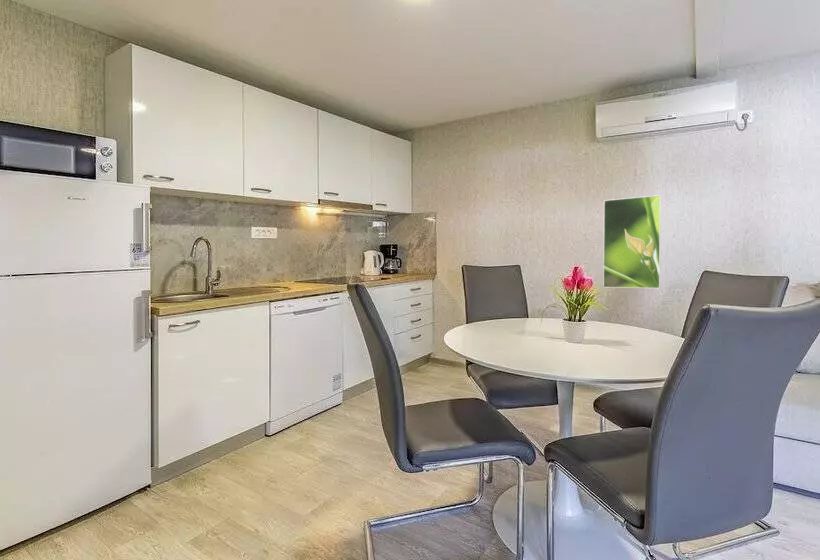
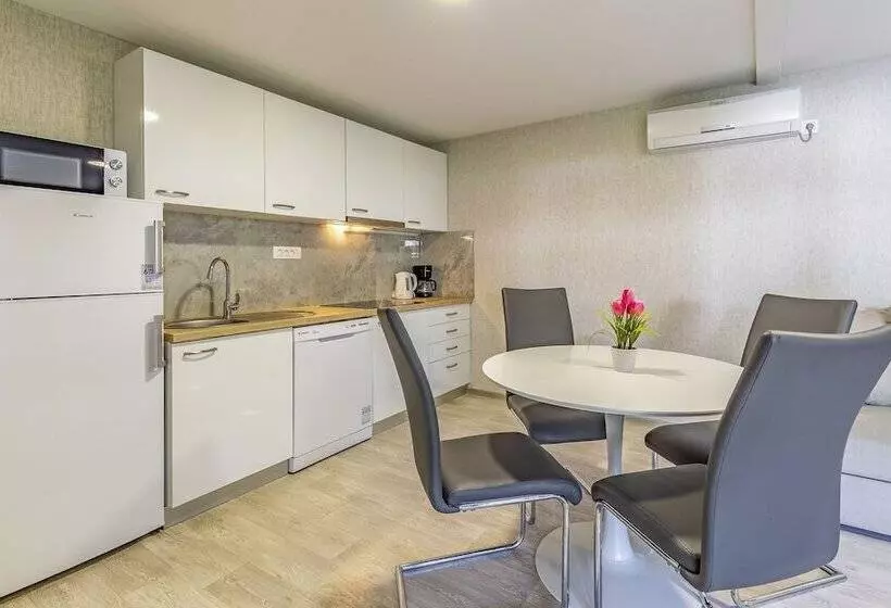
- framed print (631, 243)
